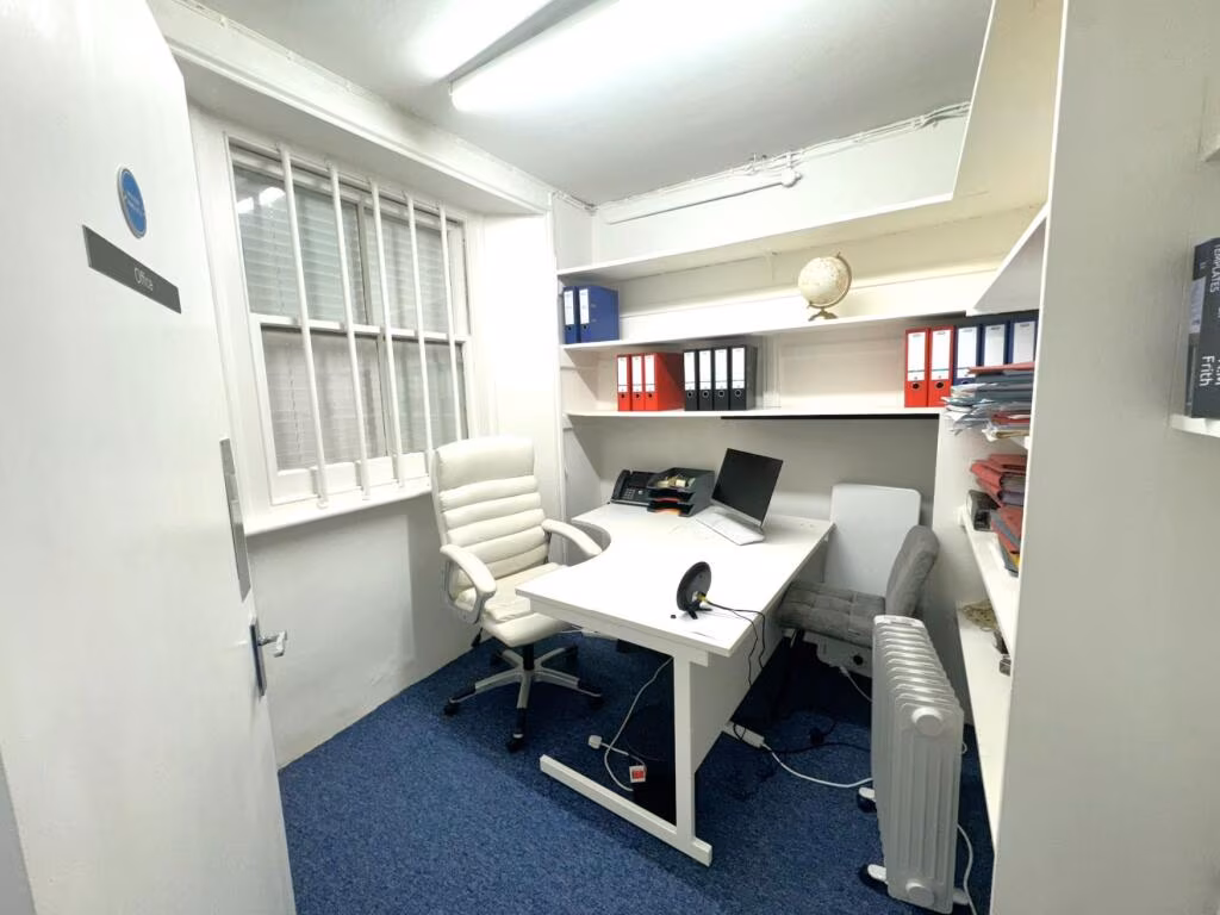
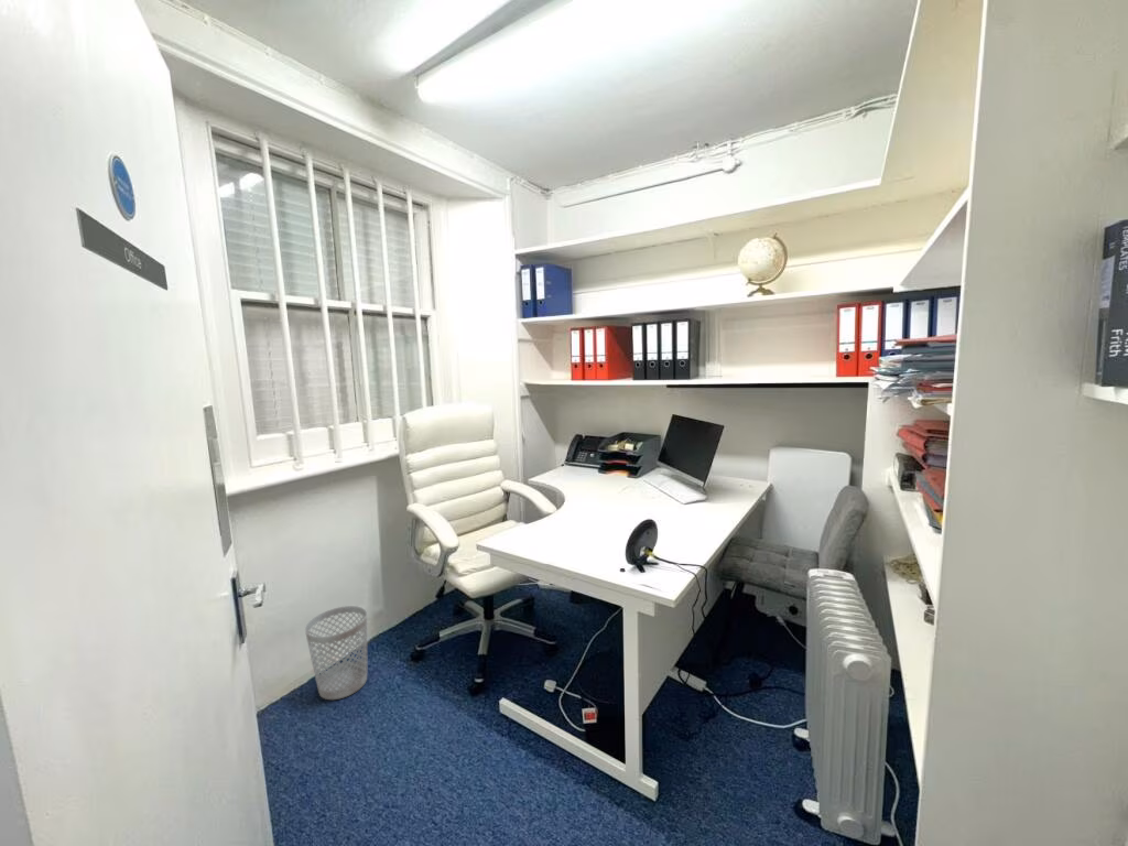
+ wastebasket (339, 652)
